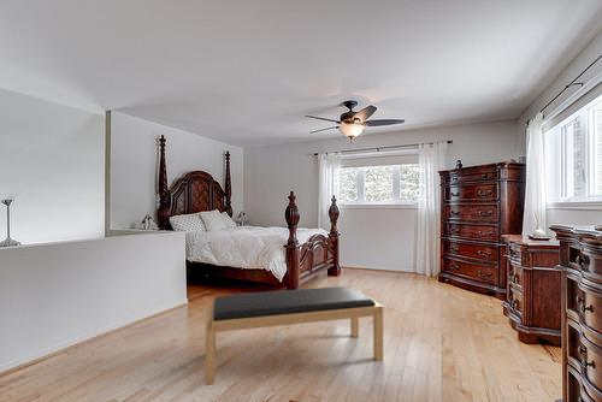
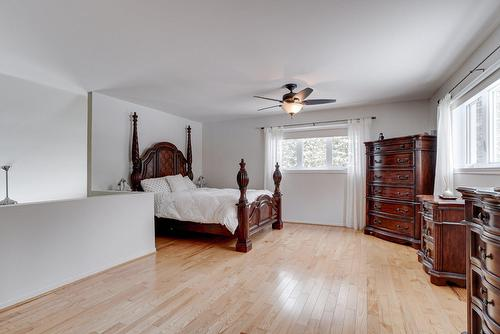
- bench (291, 324)
